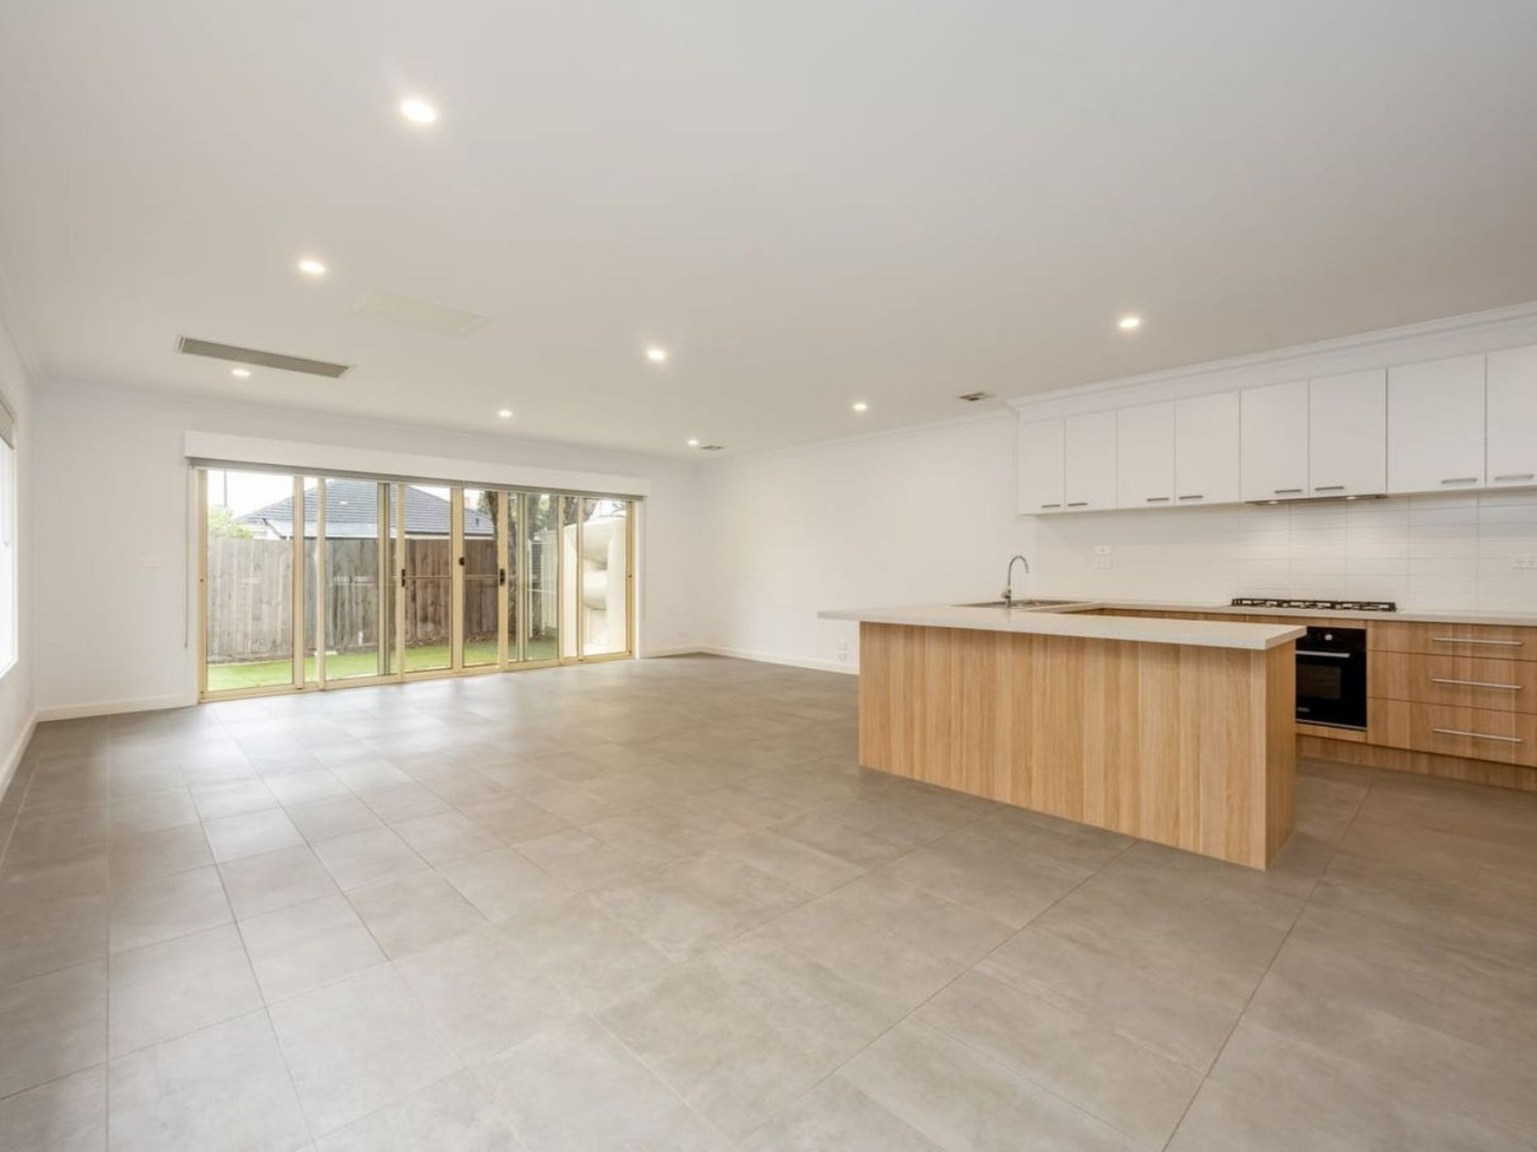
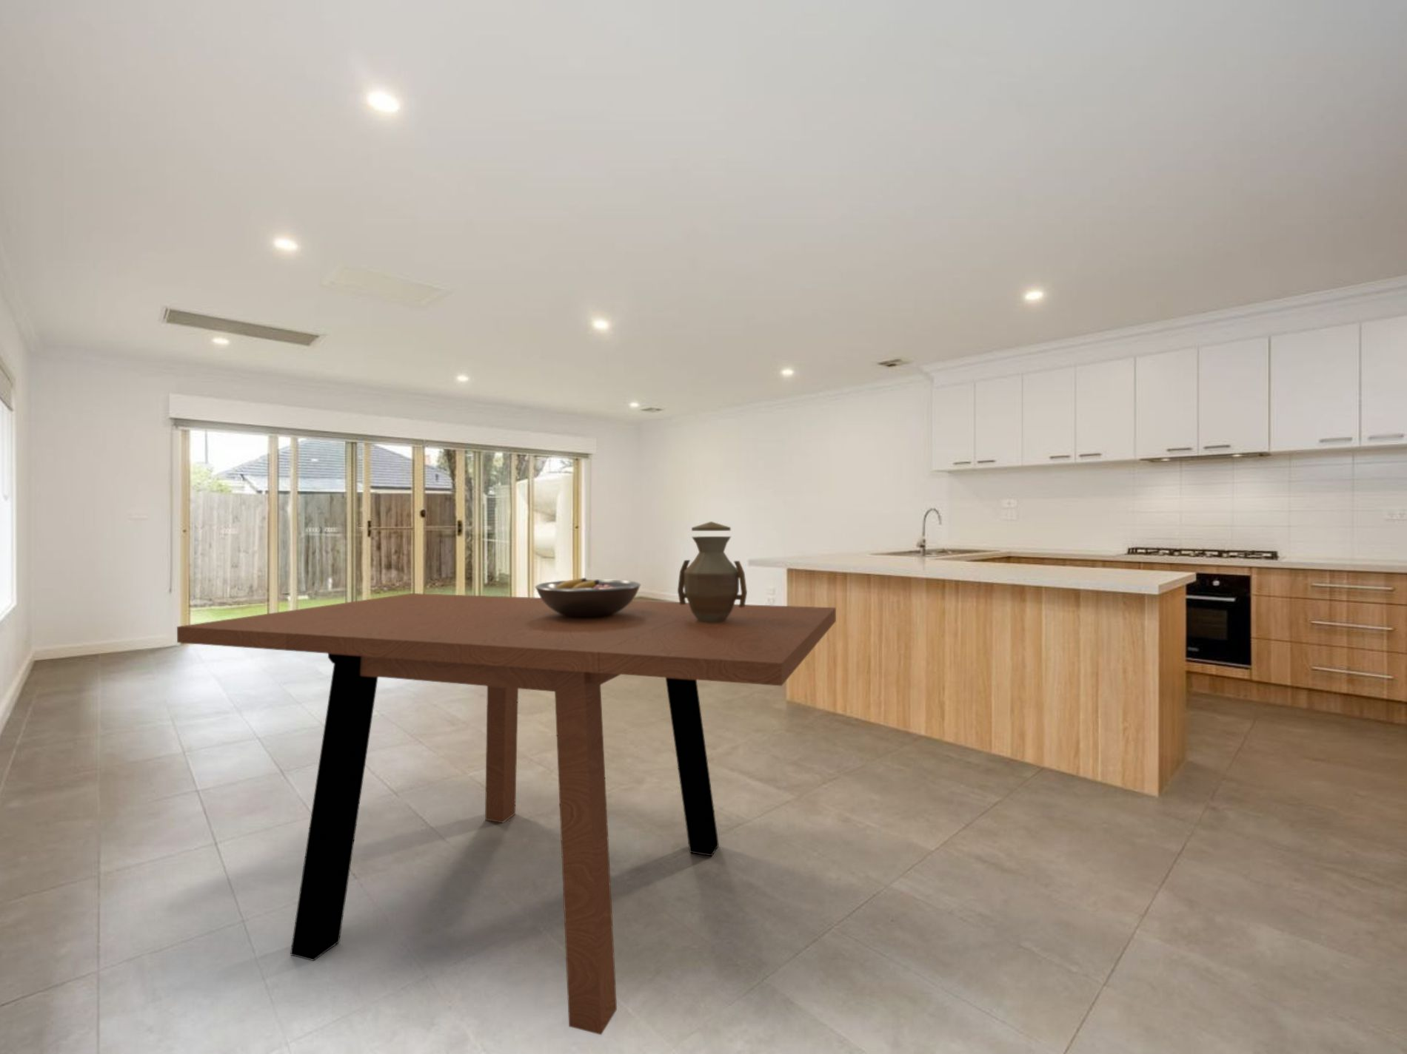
+ fruit bowl (588, 595)
+ dining table (516, 754)
+ vase (711, 569)
